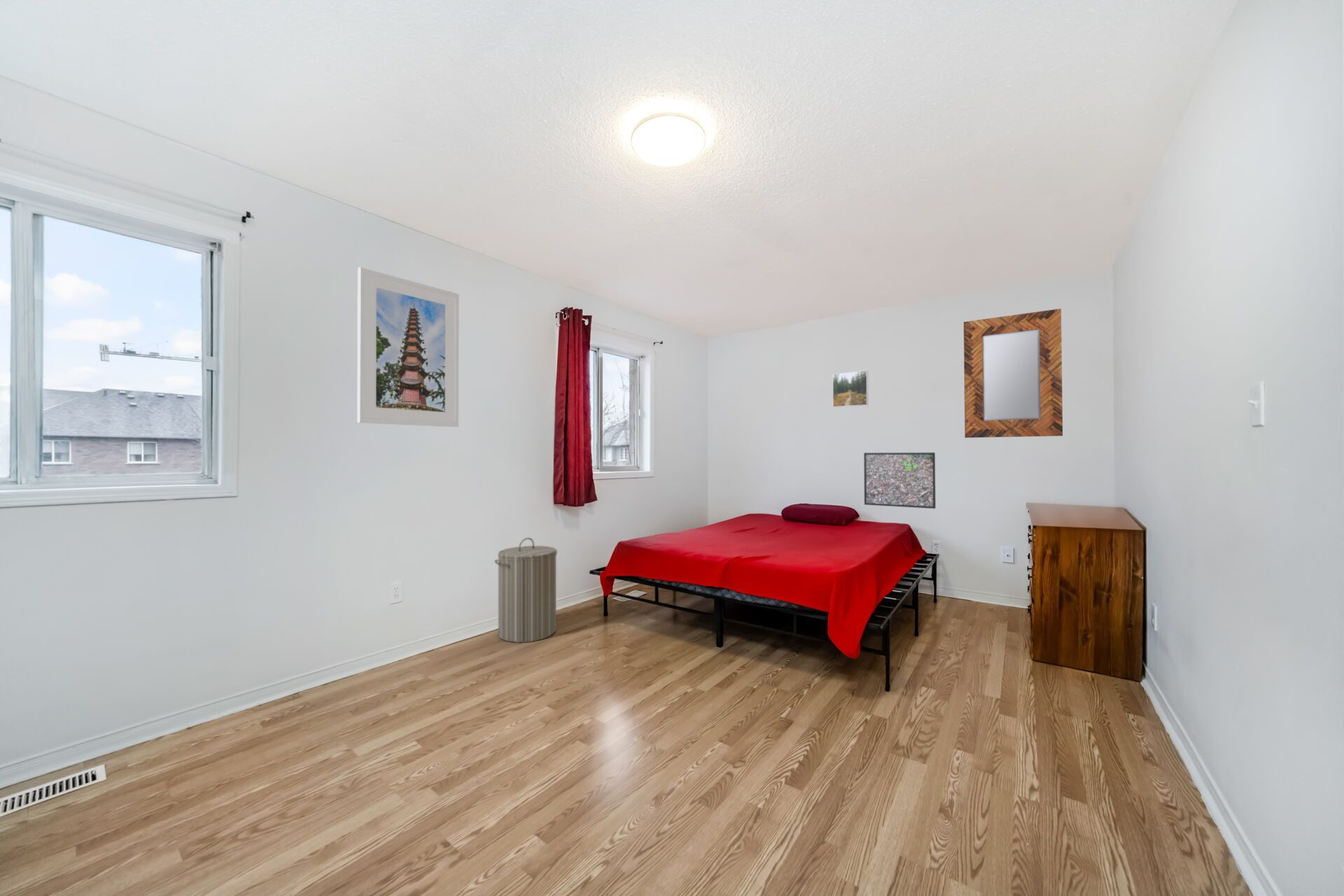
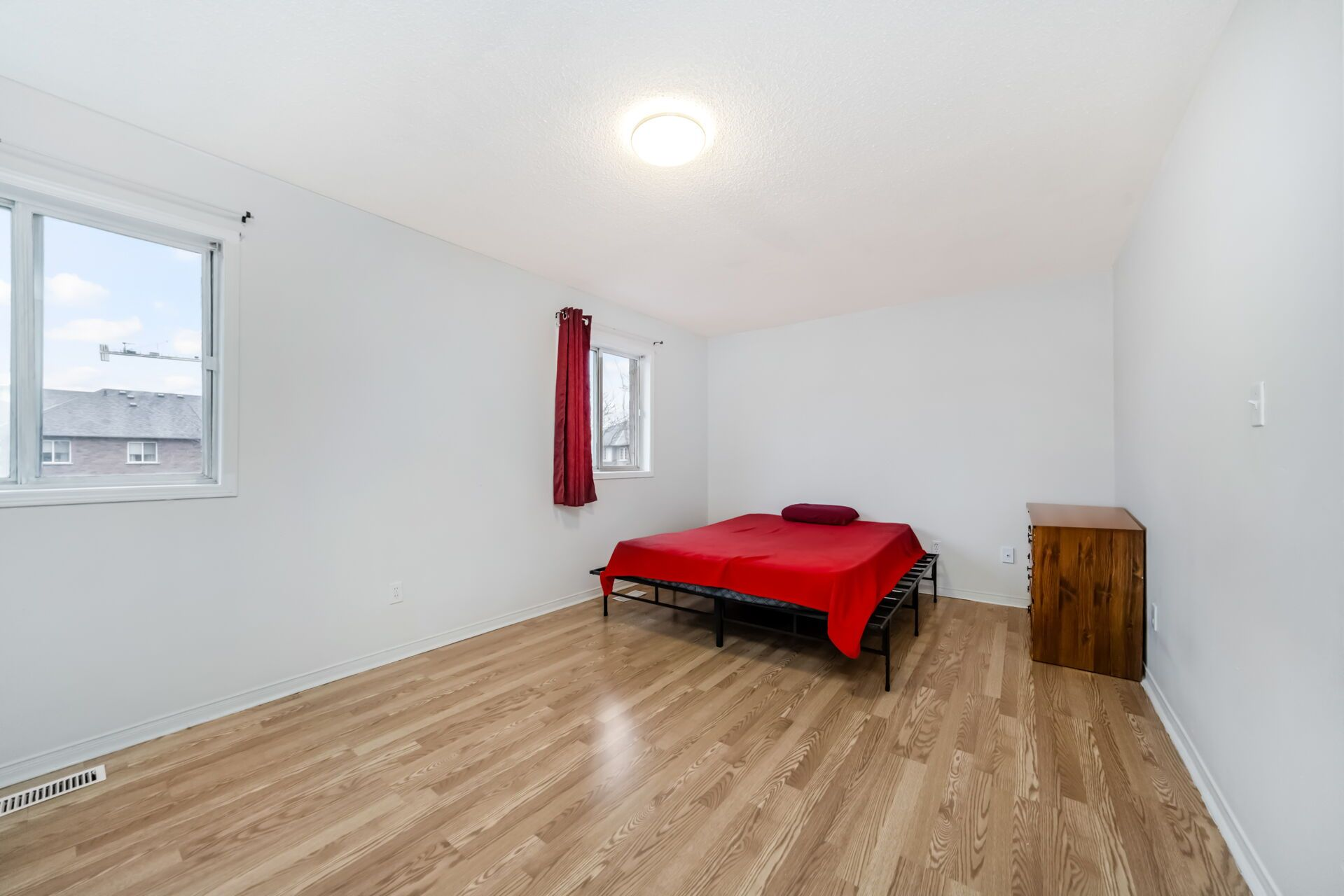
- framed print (850, 389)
- home mirror (1011, 376)
- laundry hamper (527, 584)
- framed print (898, 479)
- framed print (412, 353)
